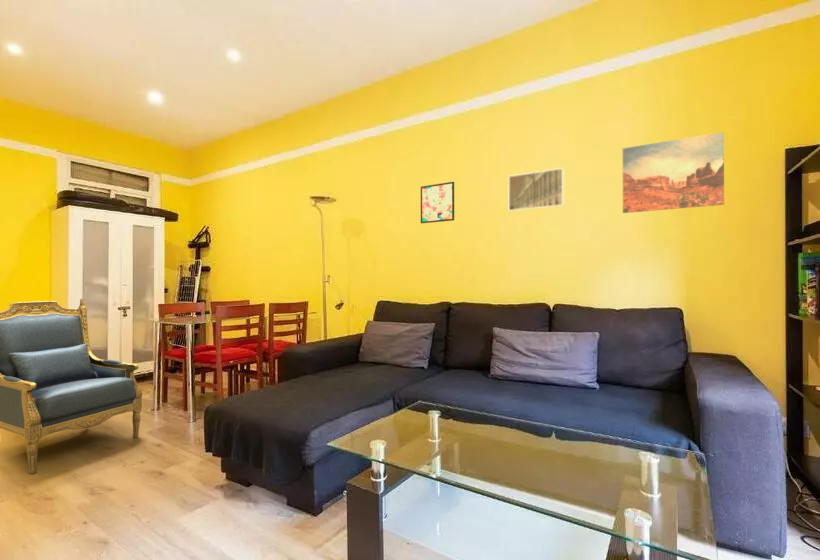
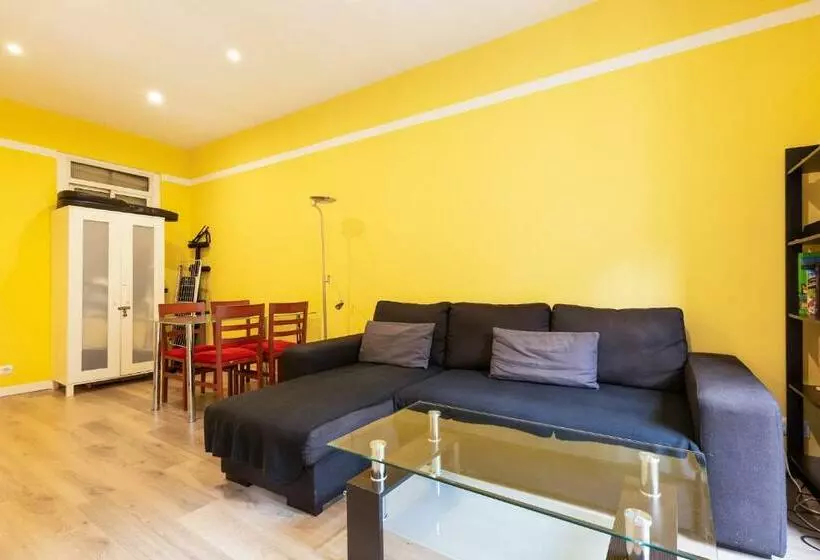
- wall art (670, 175)
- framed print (535, 190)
- wall art (437, 203)
- armchair (62, 373)
